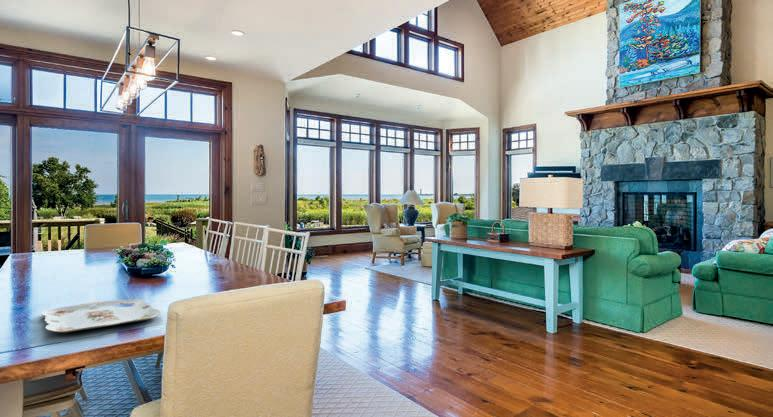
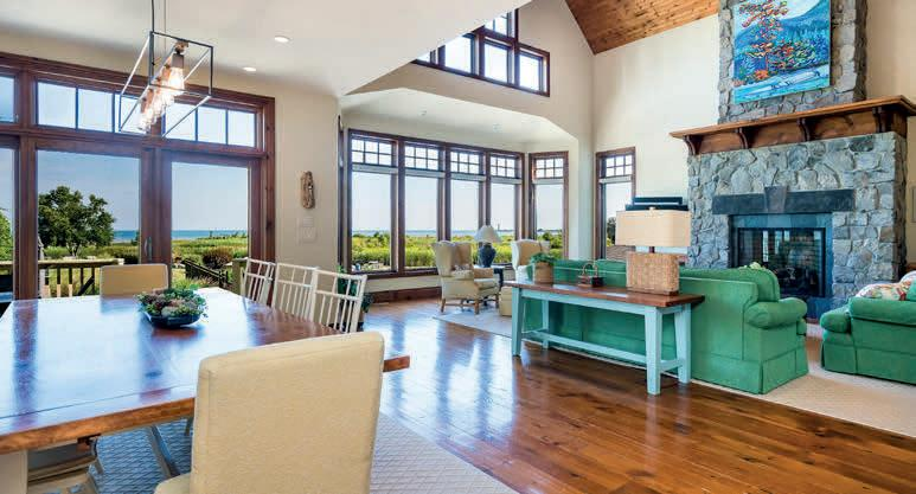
- serving tray (101, 314)
